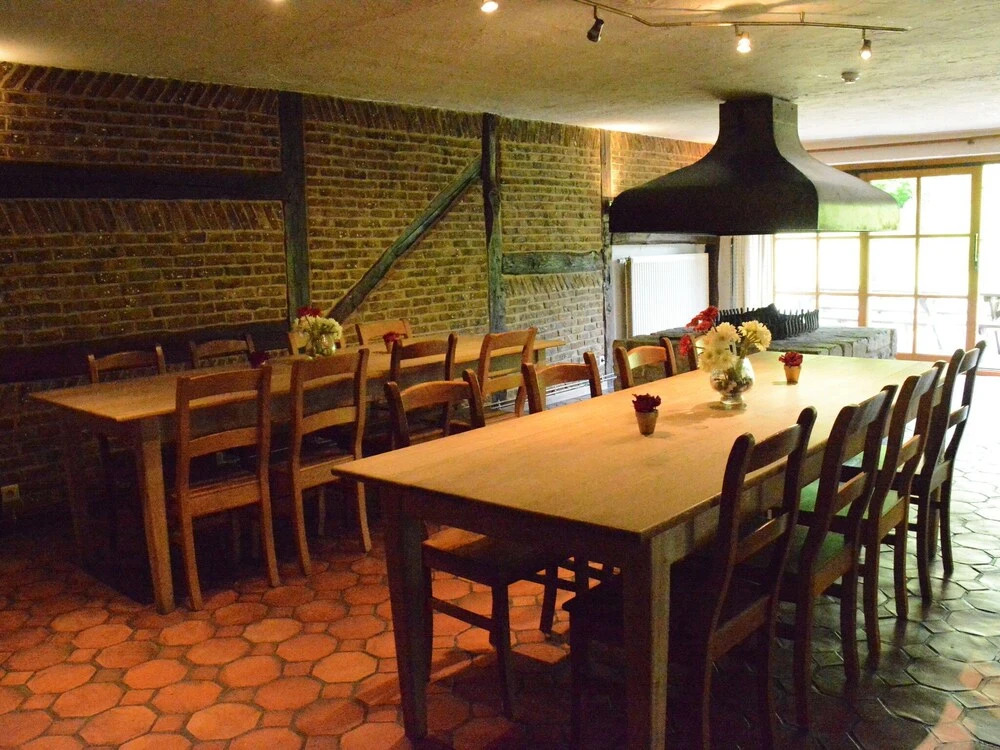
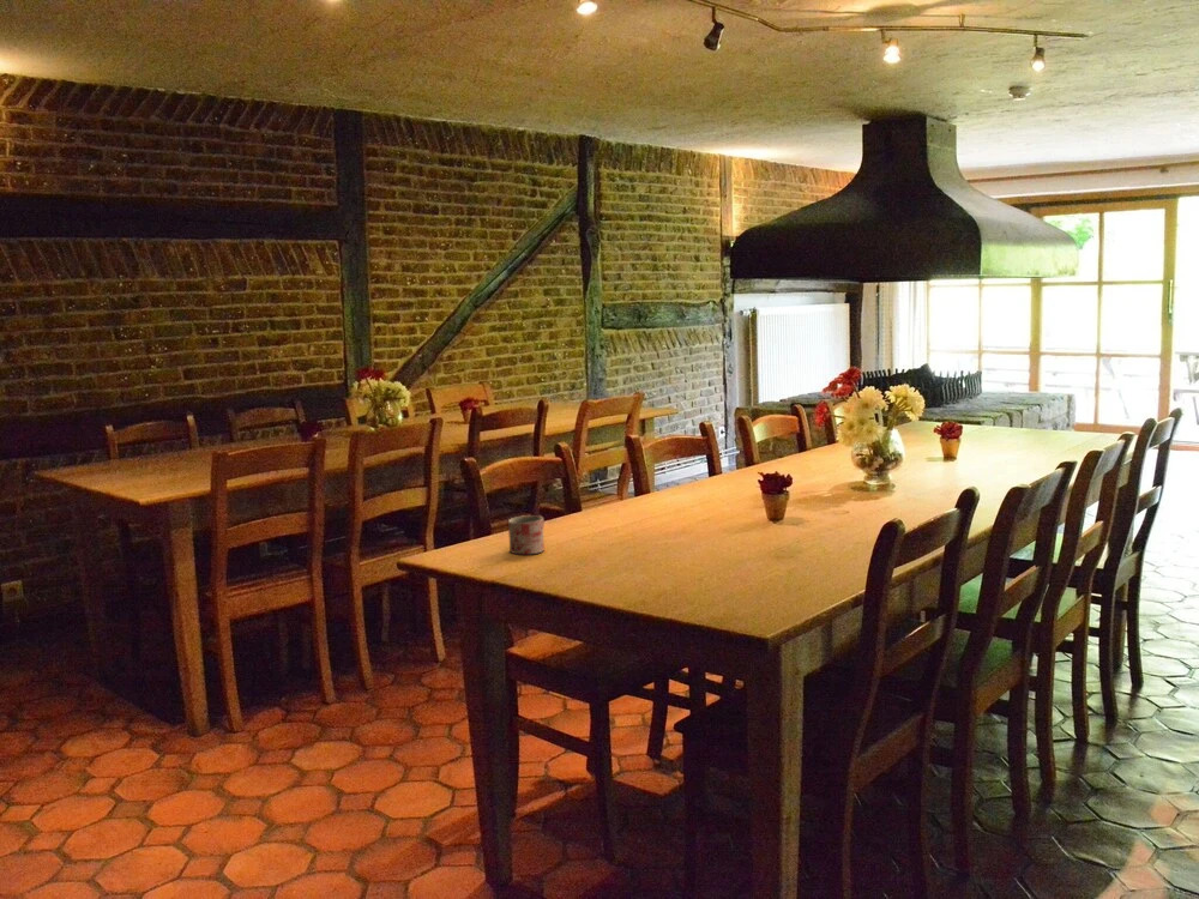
+ mug (530, 533)
